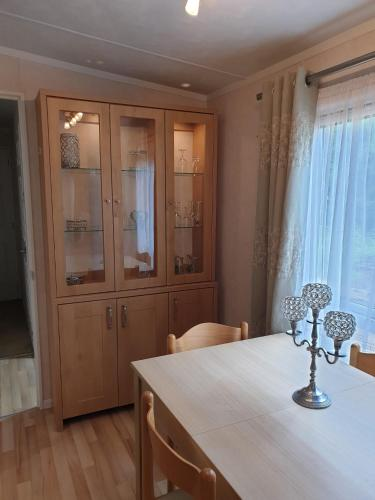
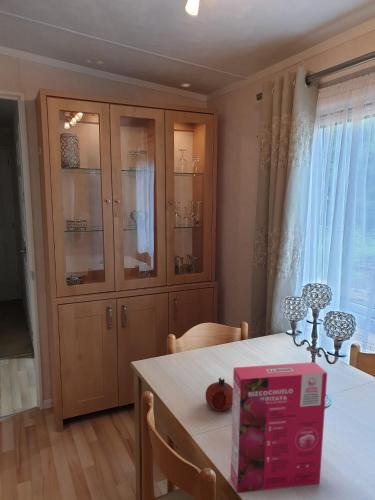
+ fruit (220, 391)
+ cereal box (277, 425)
